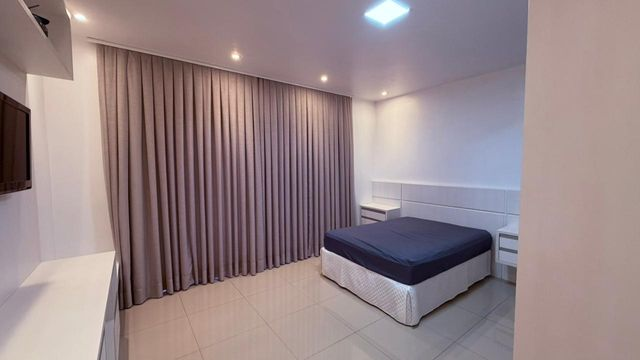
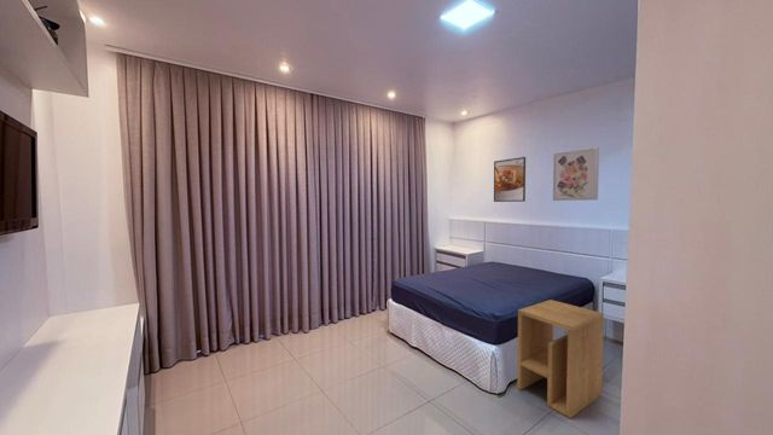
+ side table (559, 352)
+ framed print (508, 180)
+ wall art (574, 175)
